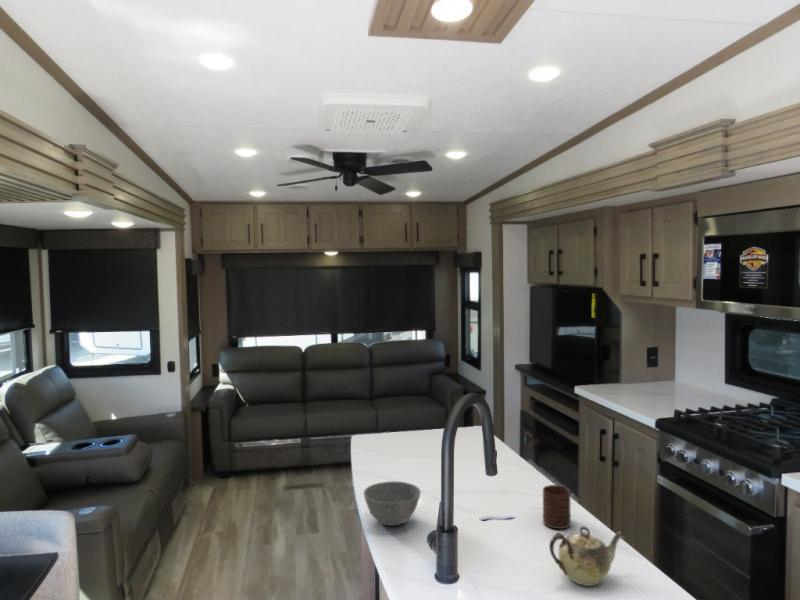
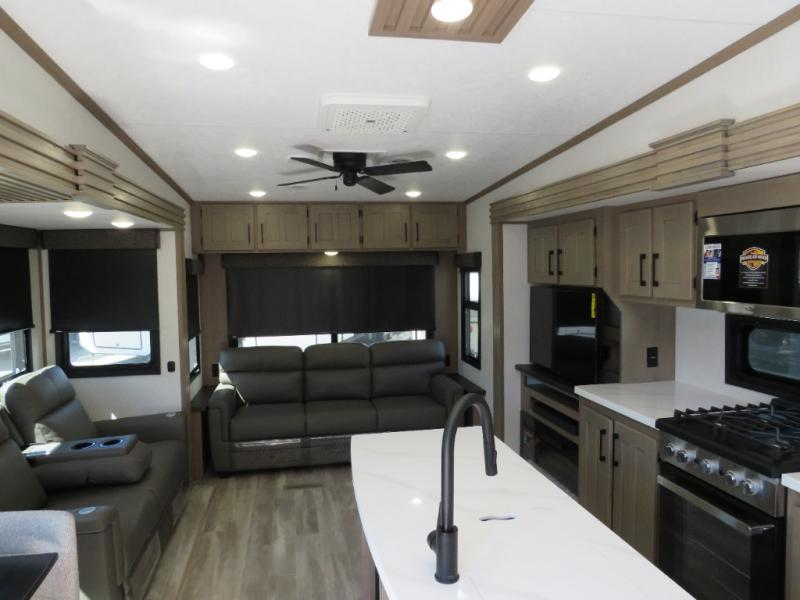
- teapot (588, 552)
- cup (554, 505)
- bowl (392, 506)
